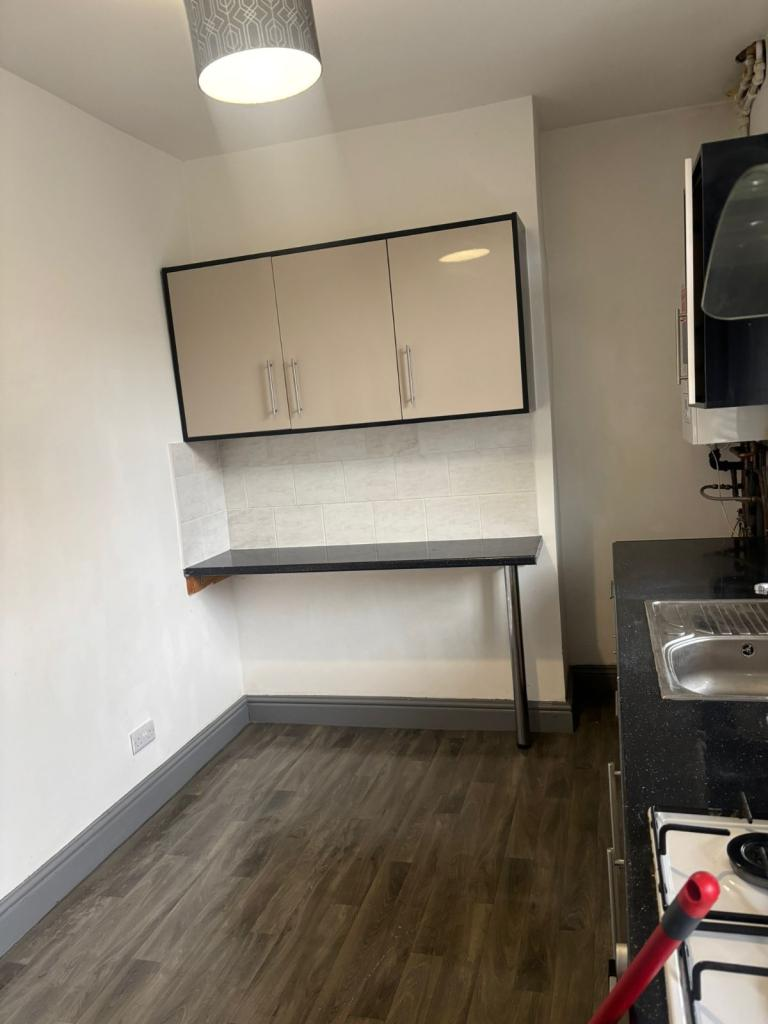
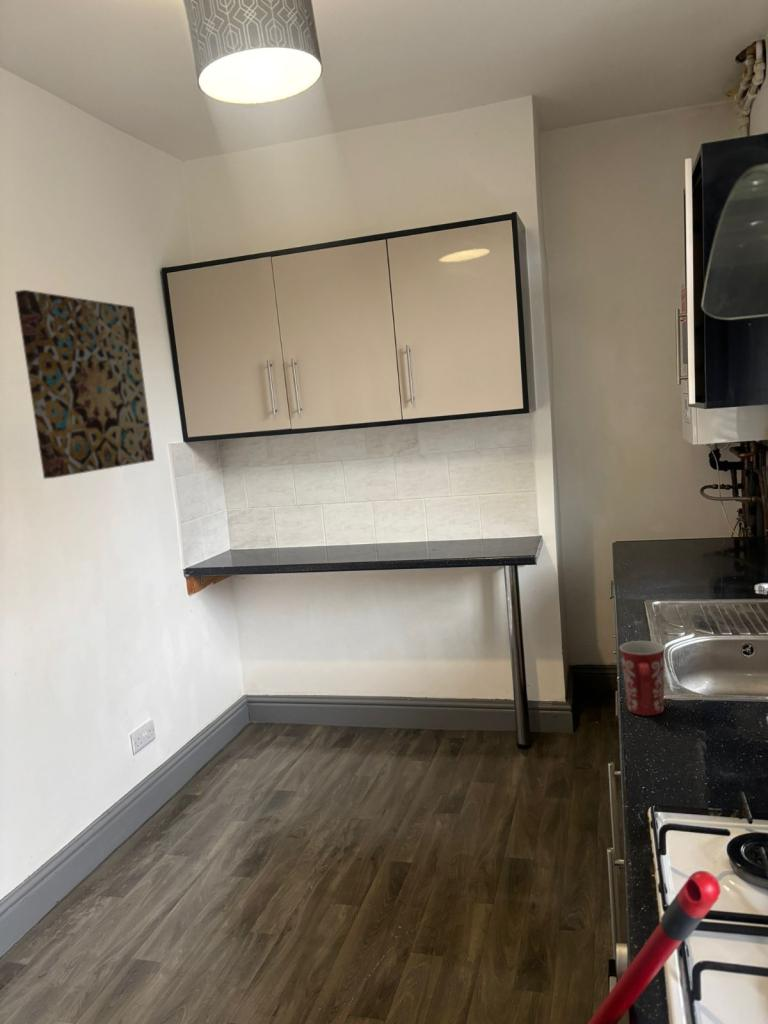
+ wall art (92, 385)
+ mug (643, 681)
